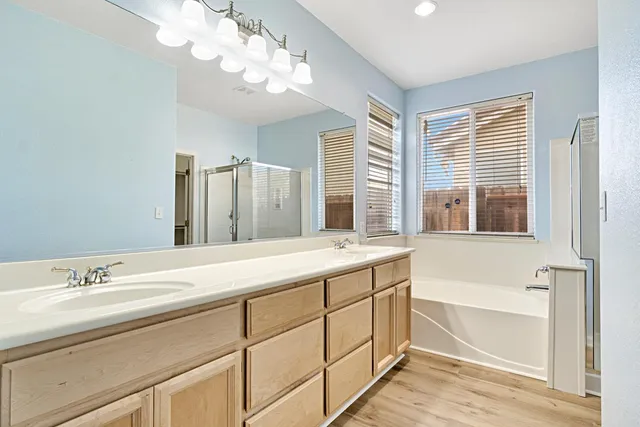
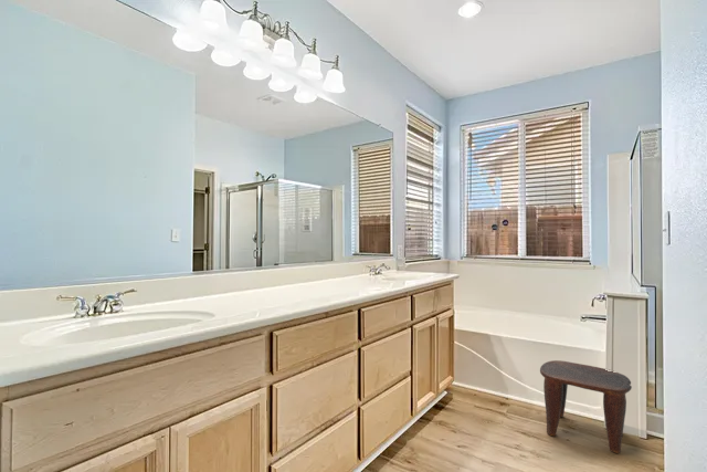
+ stool (583, 388)
